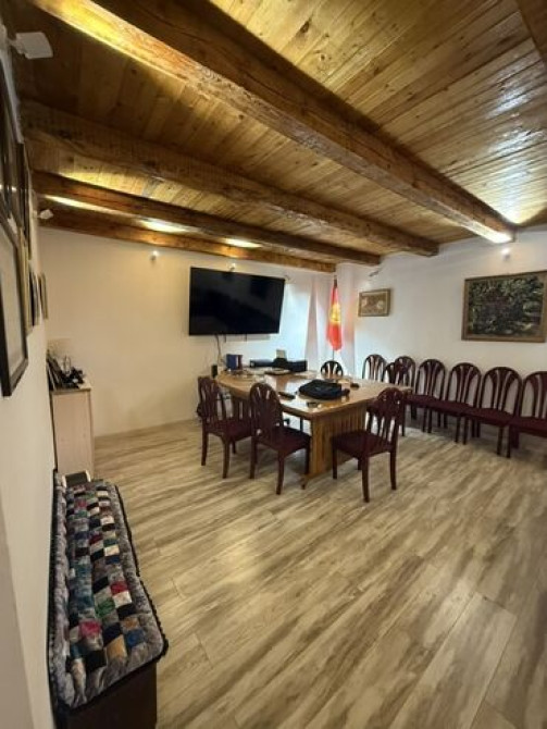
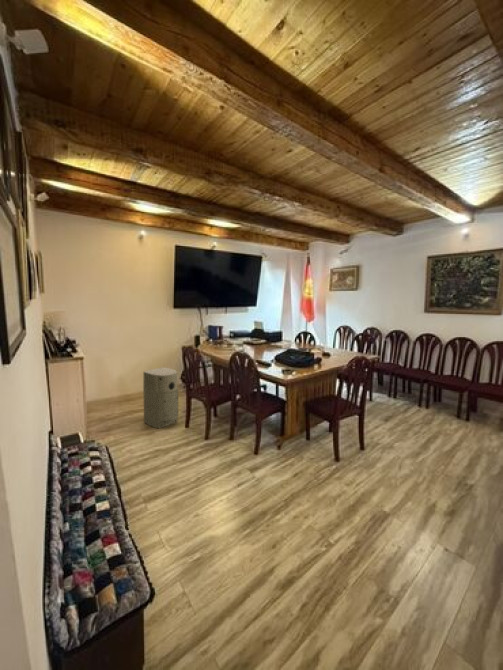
+ air purifier (161, 397)
